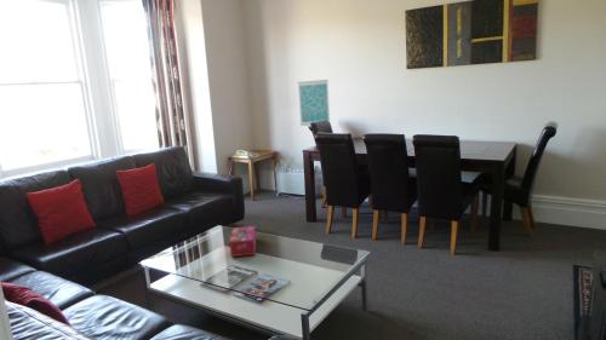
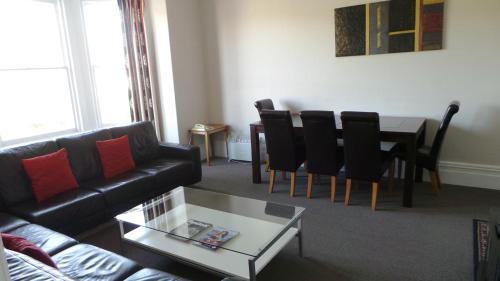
- wall art (313, 103)
- tissue box (242, 240)
